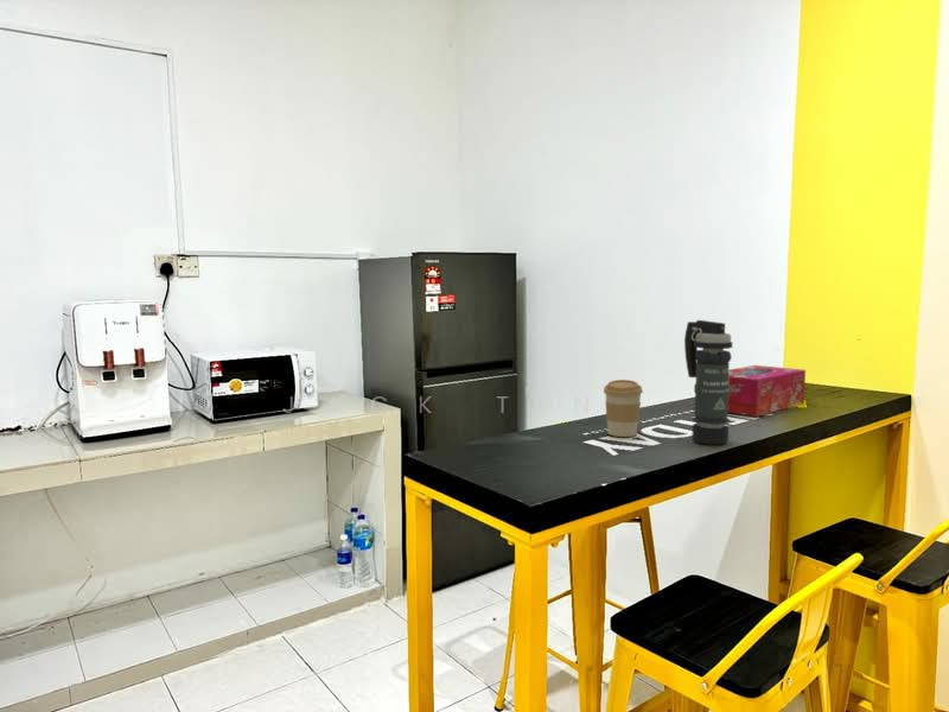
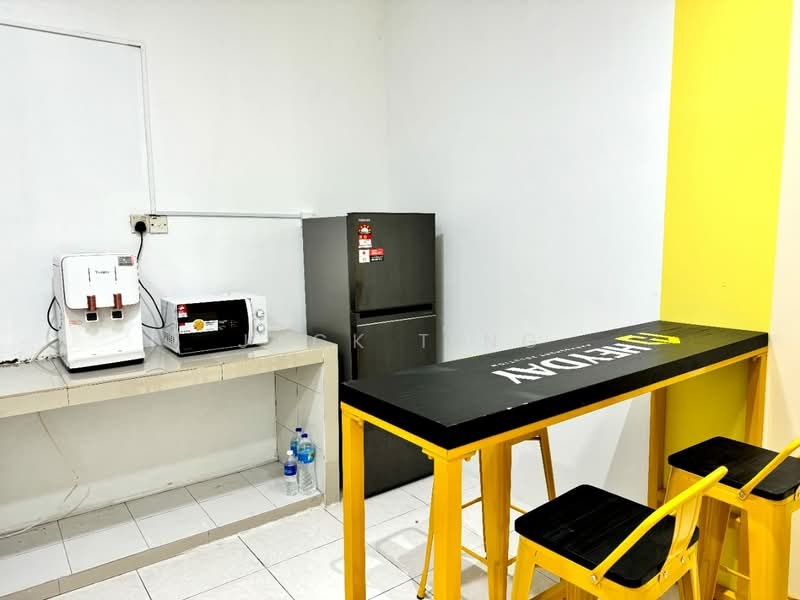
- coffee cup (622, 407)
- smoke grenade (706, 380)
- tissue box (756, 388)
